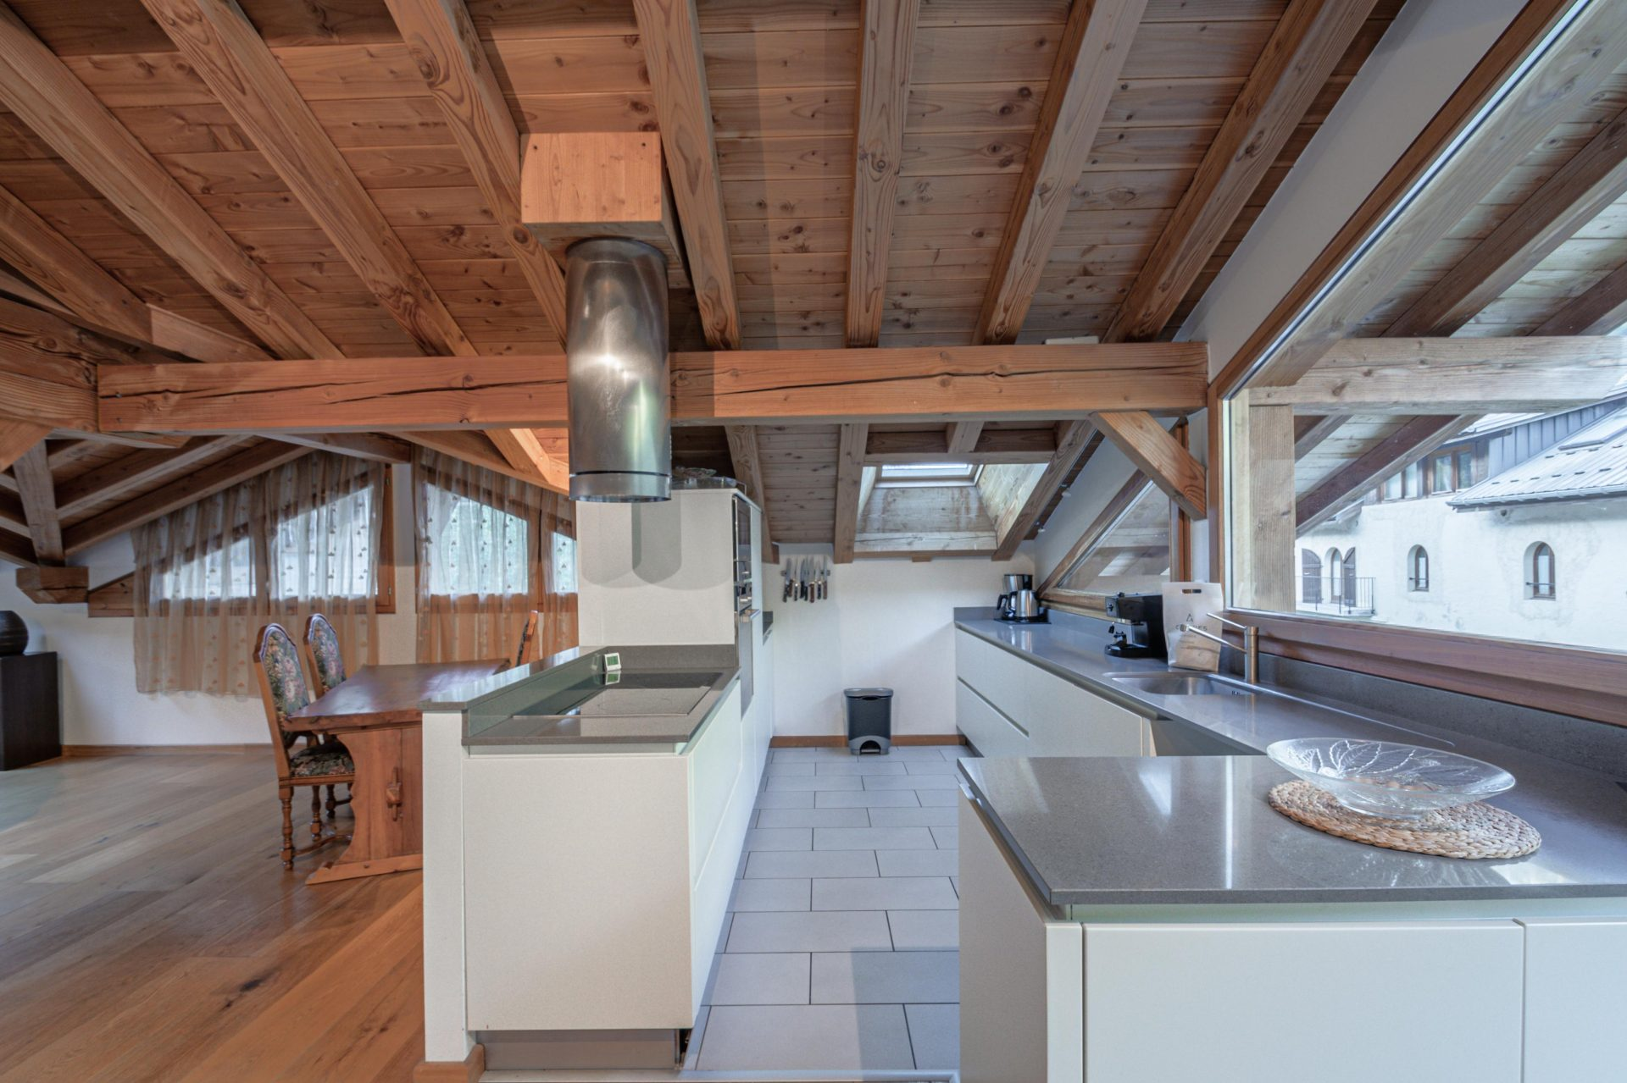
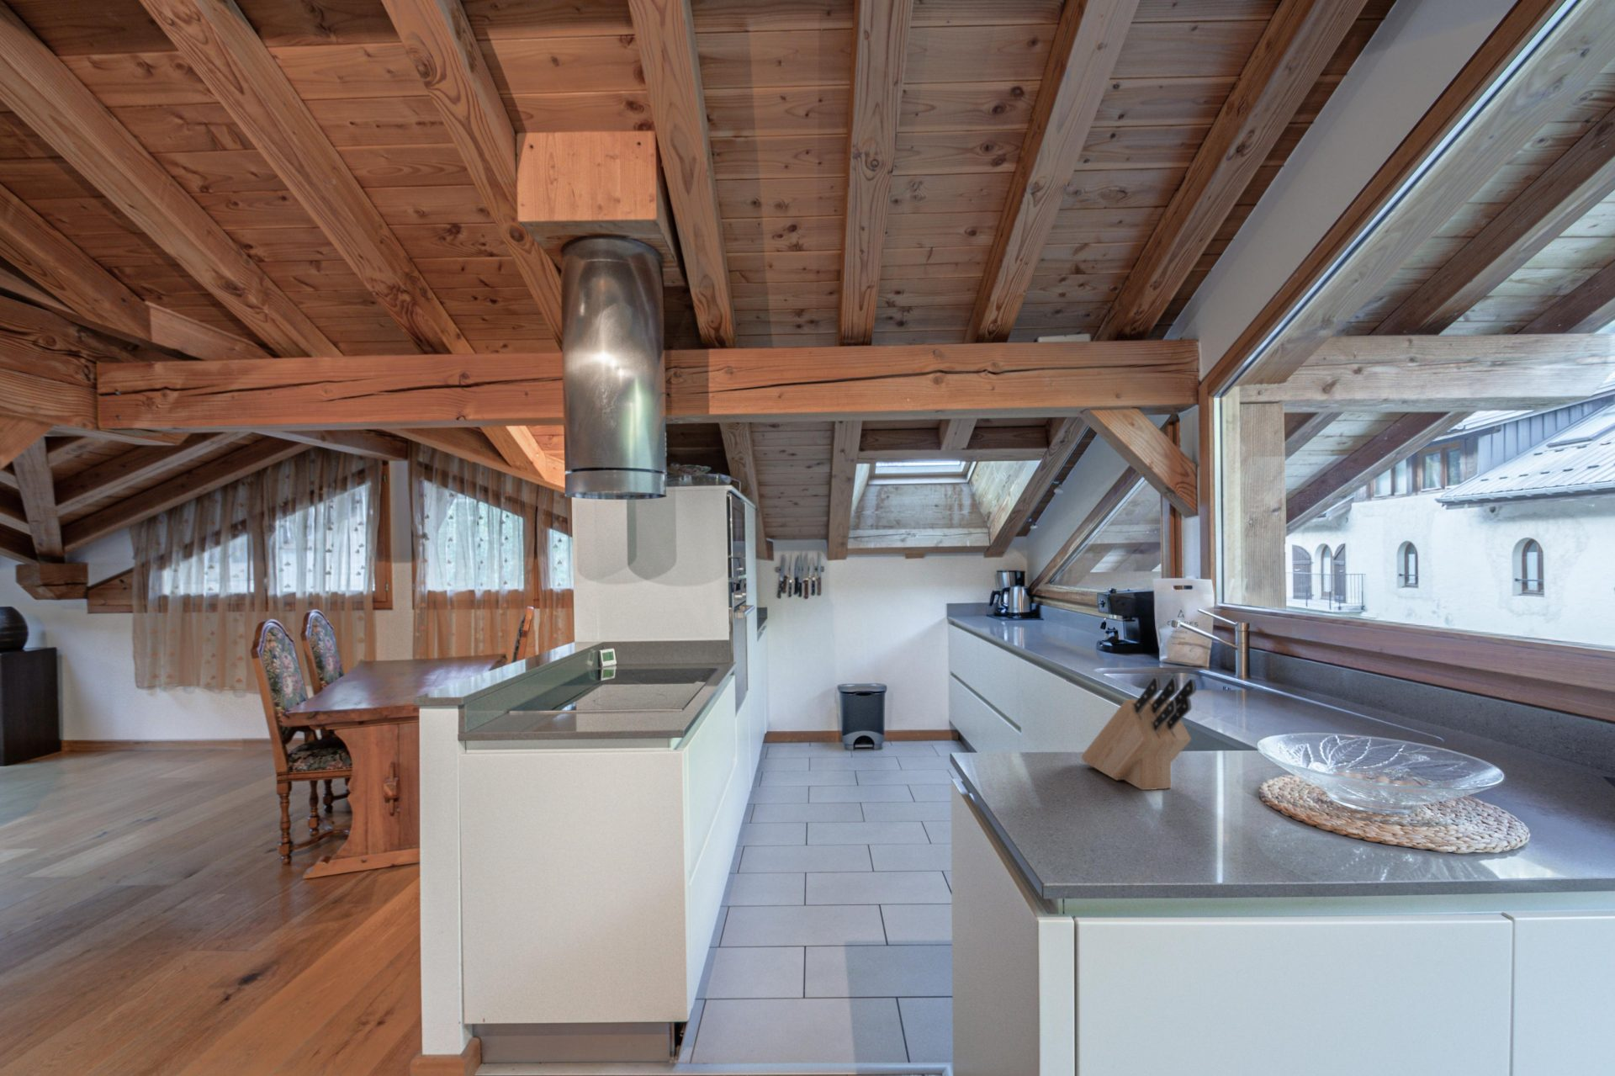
+ knife block (1138, 723)
